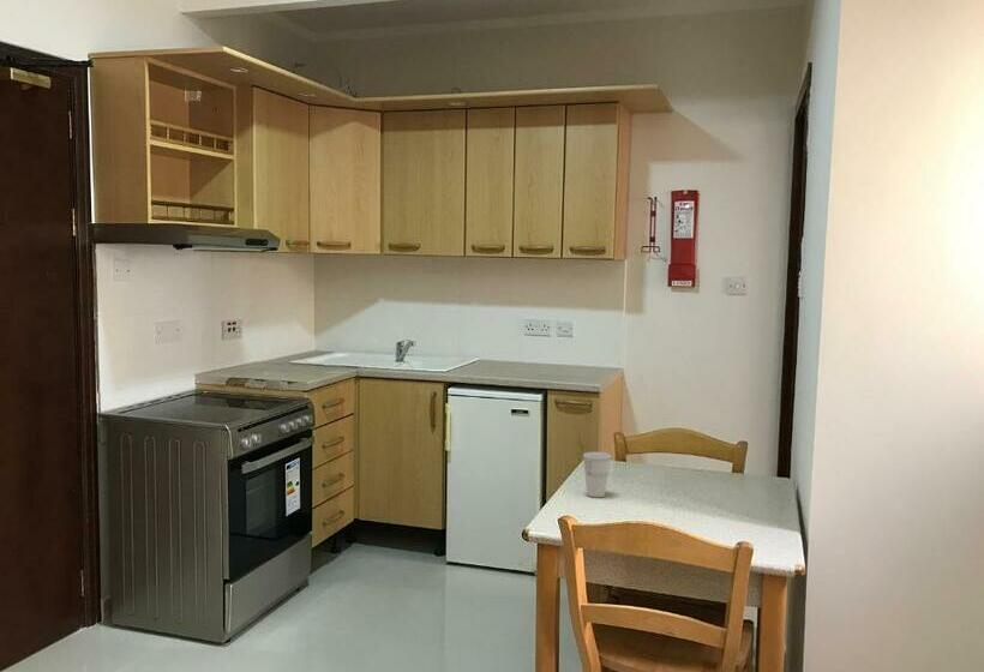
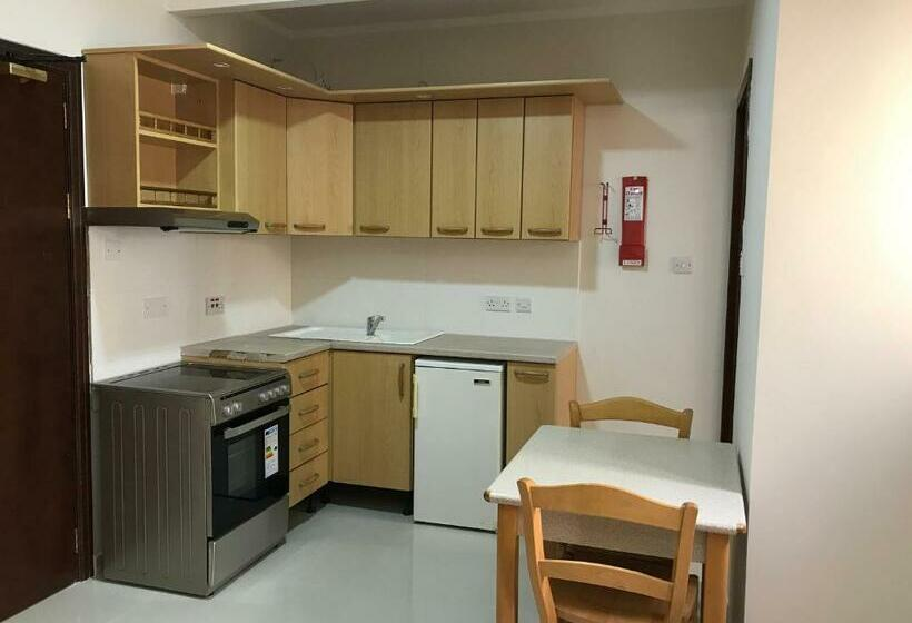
- cup (596, 474)
